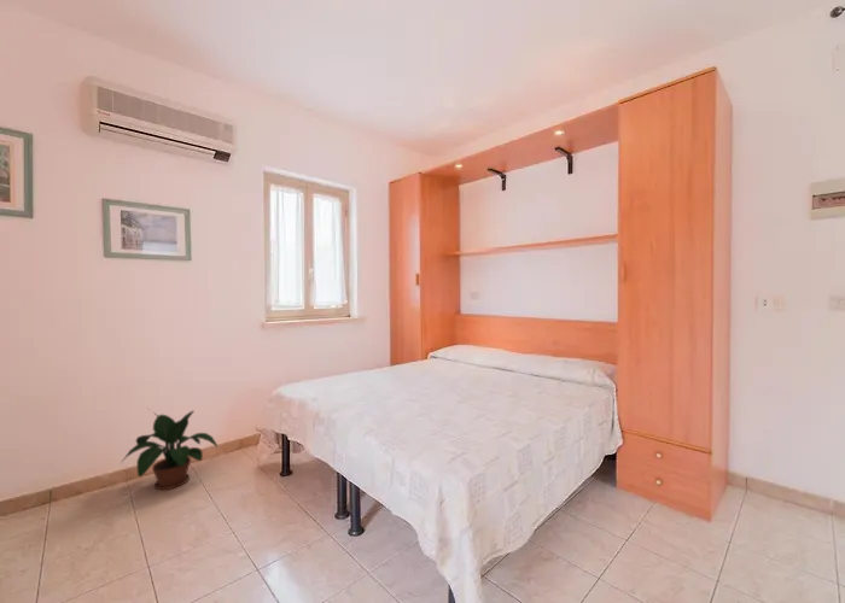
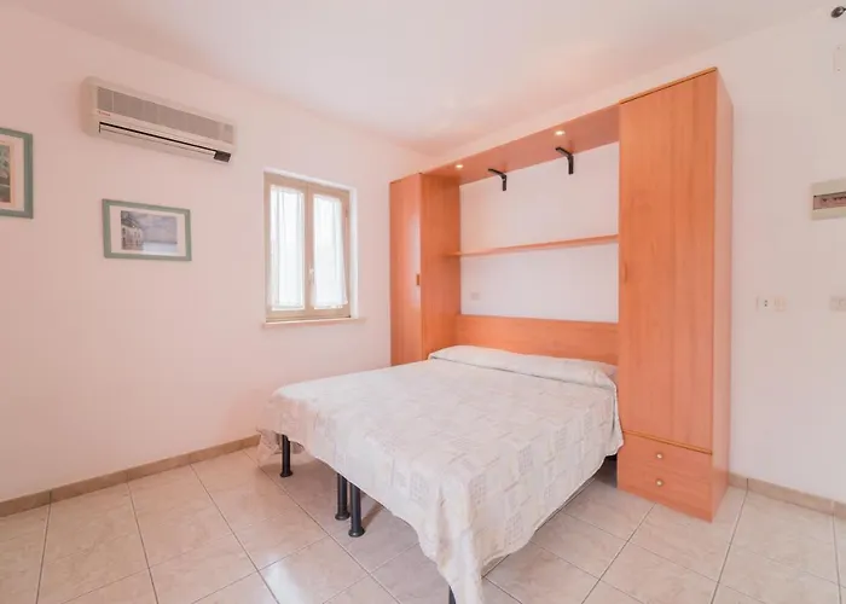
- potted plant (170, 441)
